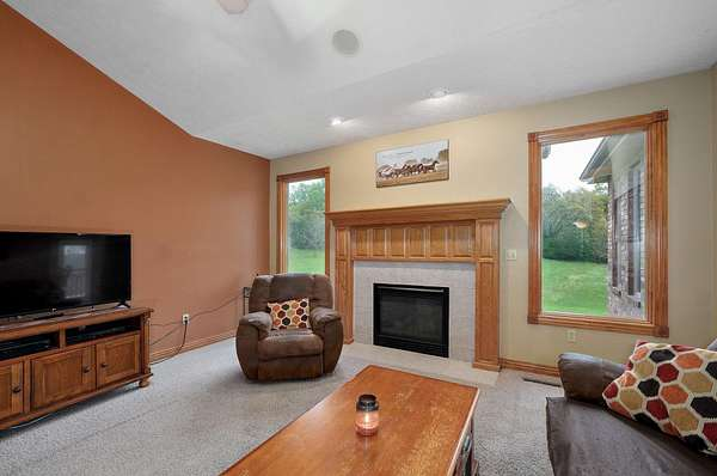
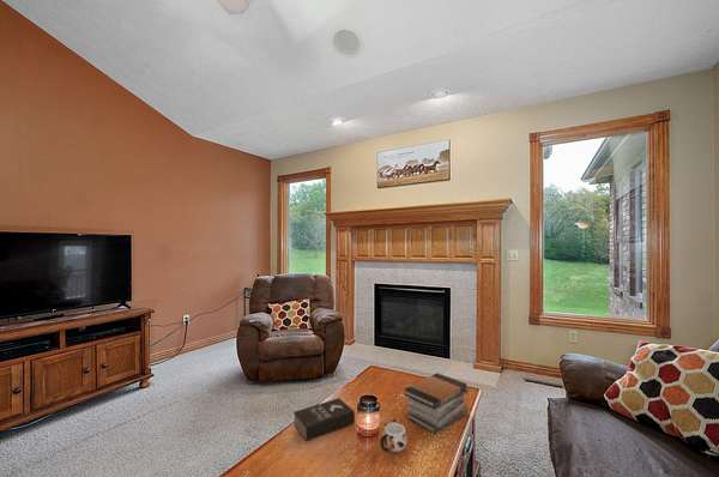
+ mug (392, 437)
+ book stack (436, 400)
+ book (324, 417)
